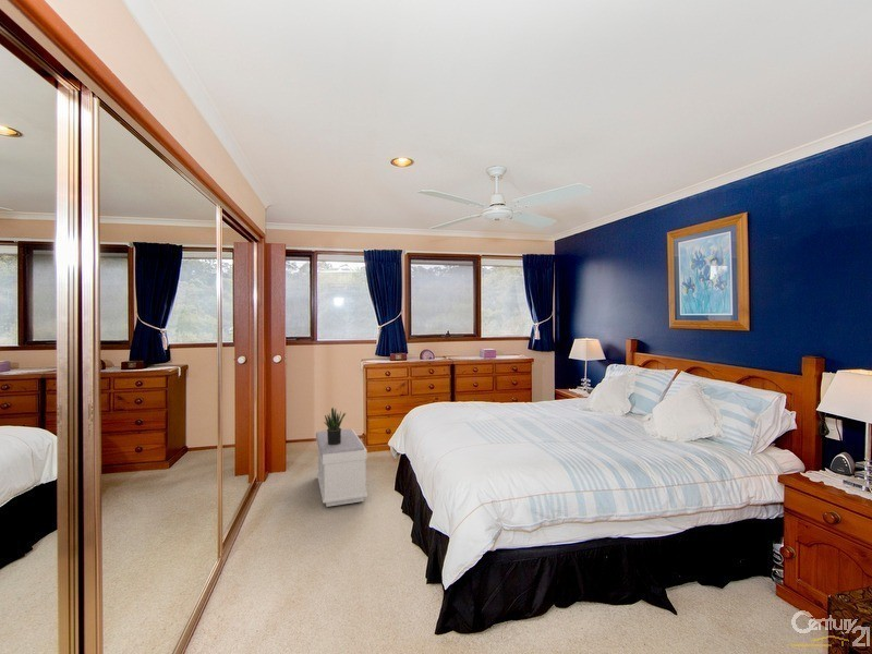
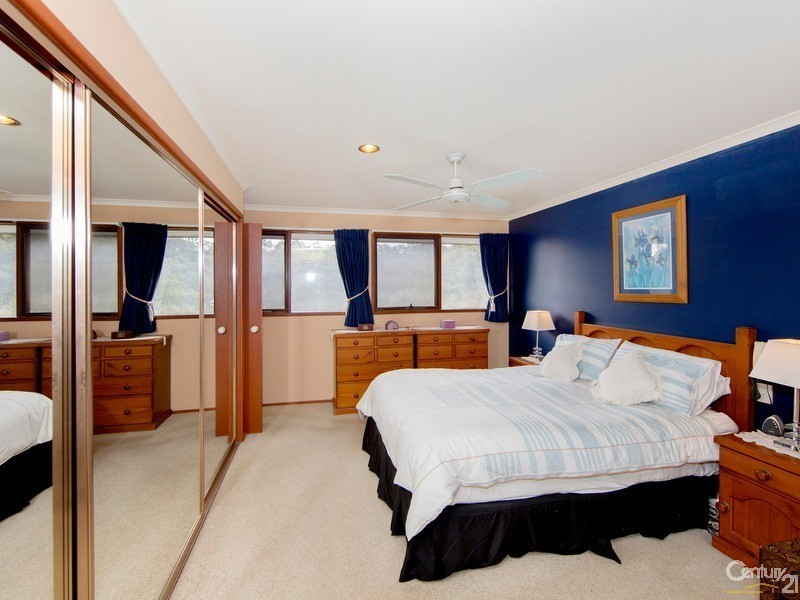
- bench (339, 463)
- potted plant (336, 424)
